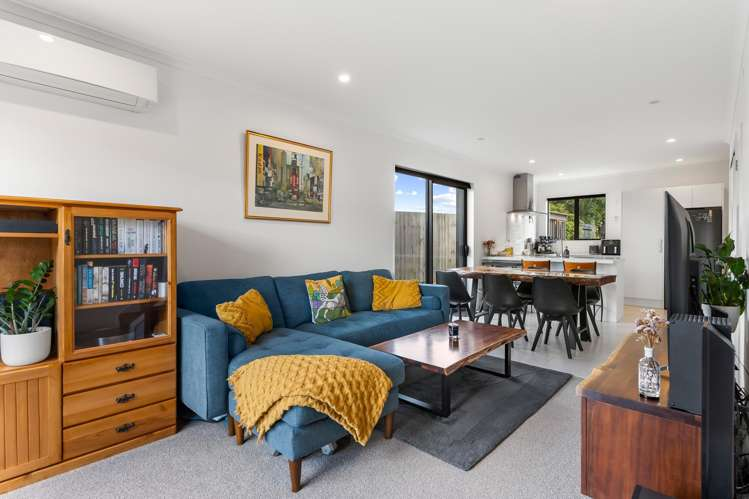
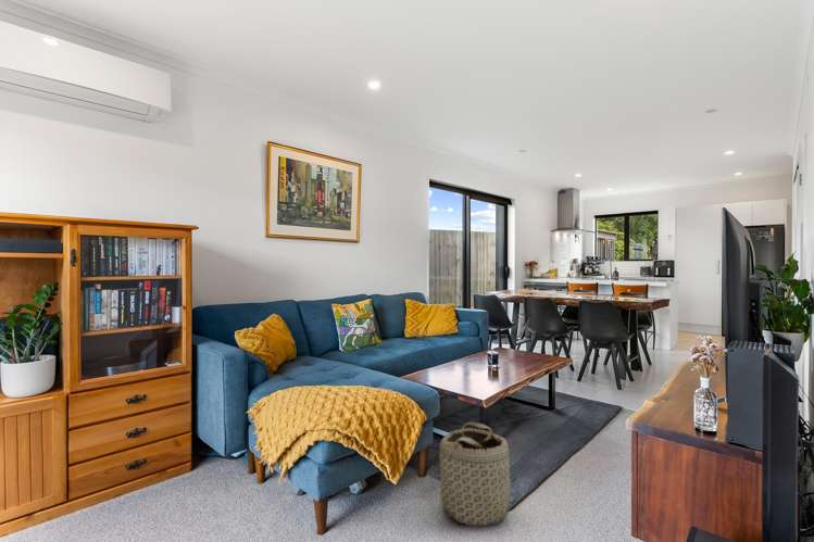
+ basket (477, 468)
